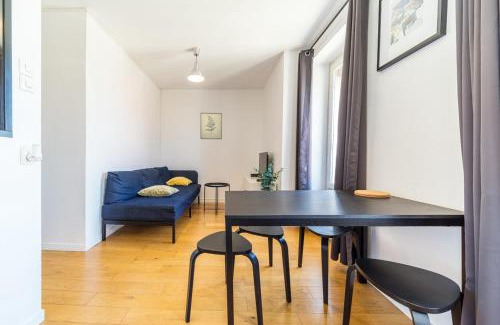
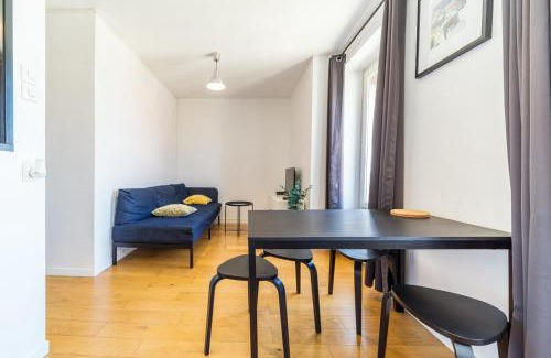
- wall art (211, 126)
